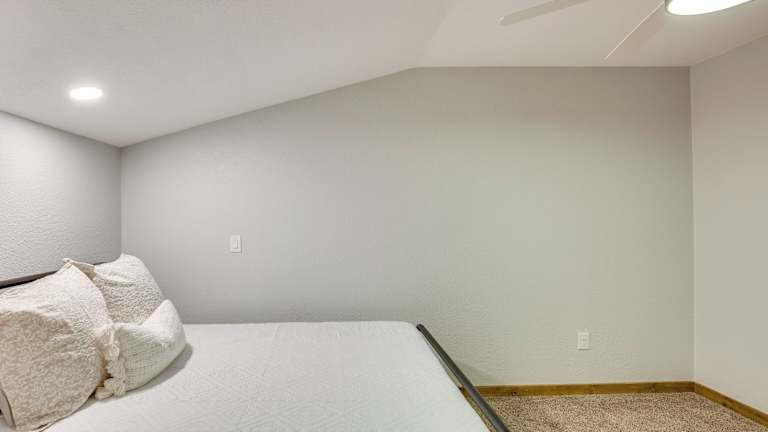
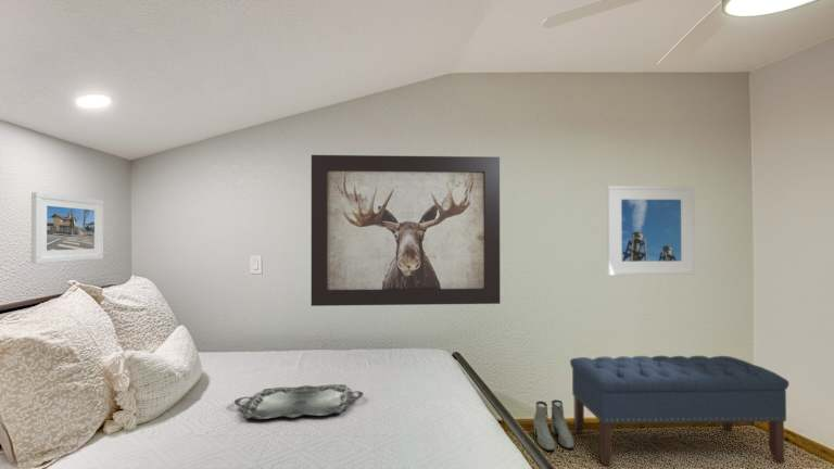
+ bench (670, 404)
+ serving tray (300, 400)
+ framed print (71, 228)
+ boots (552, 422)
+ wall art (406, 230)
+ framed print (650, 230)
